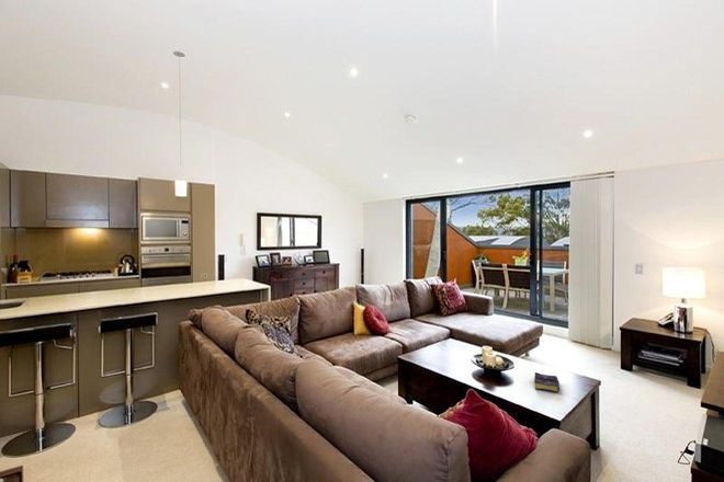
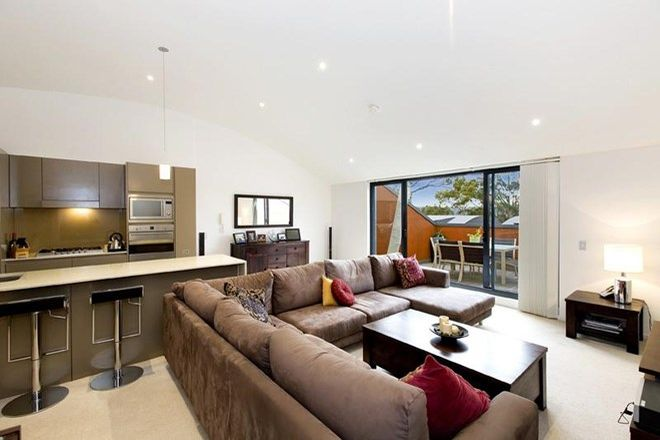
- book (546, 381)
